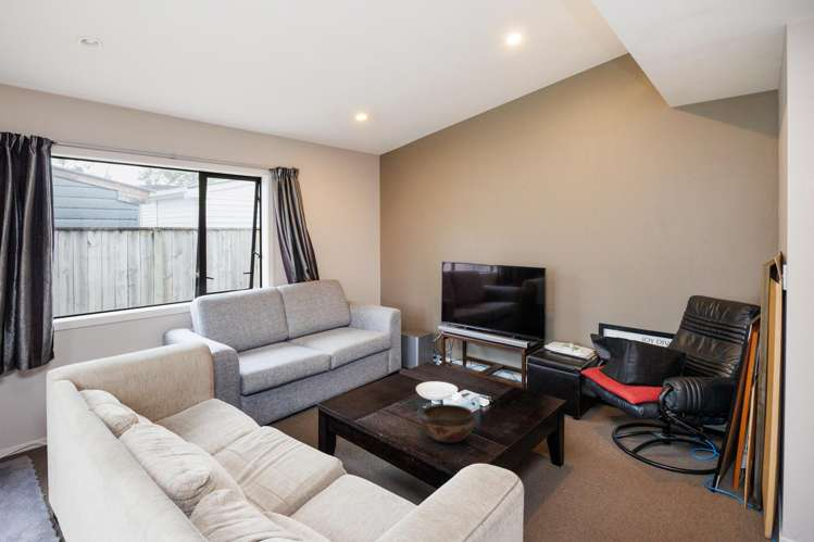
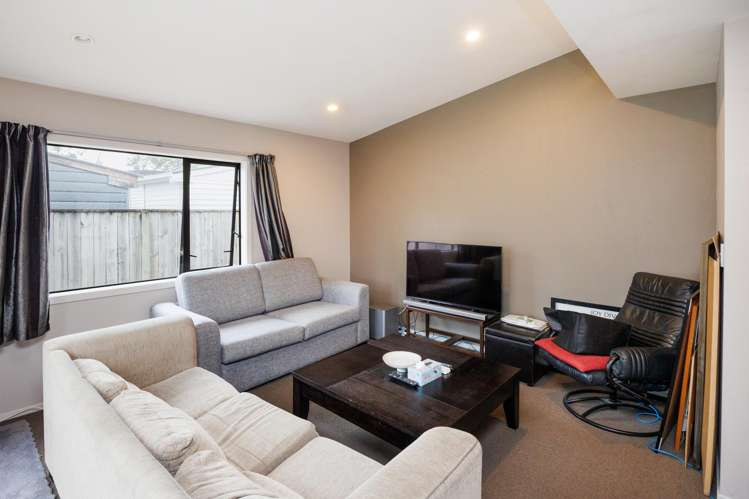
- decorative bowl (447, 424)
